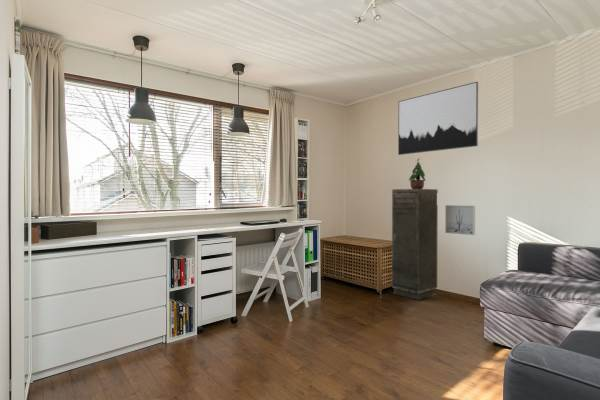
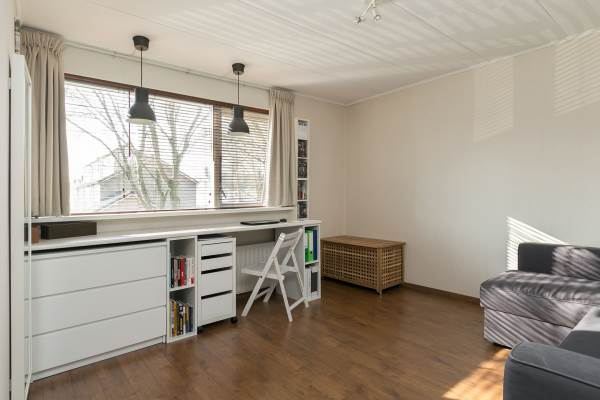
- wall art (459, 219)
- potted plant (417, 173)
- storage cabinet (414, 241)
- wall art (434, 121)
